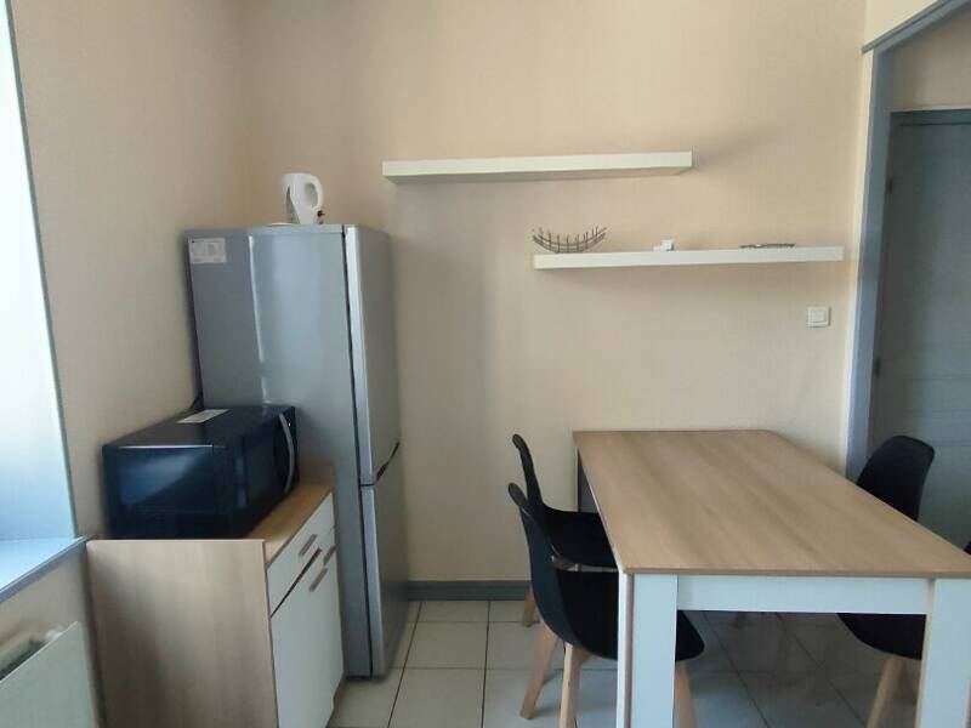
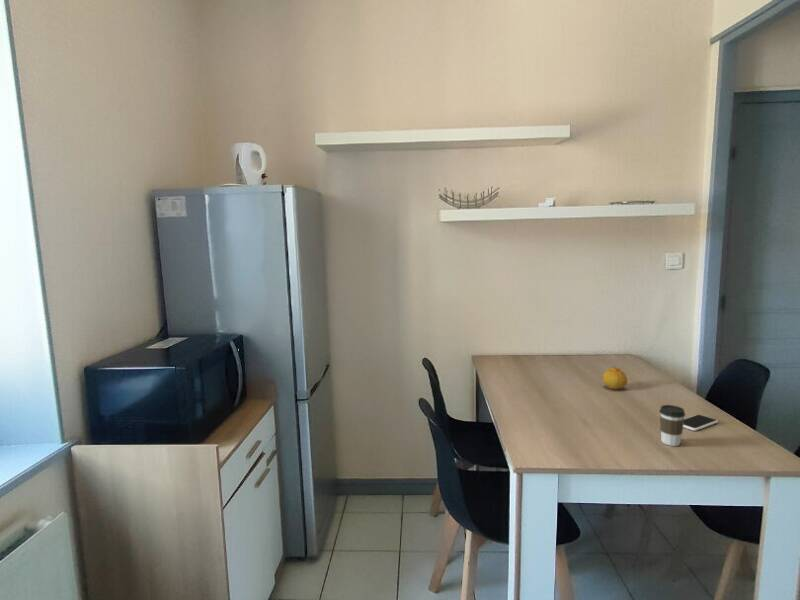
+ fruit (614, 377)
+ coffee cup (671, 425)
+ smartphone (696, 422)
